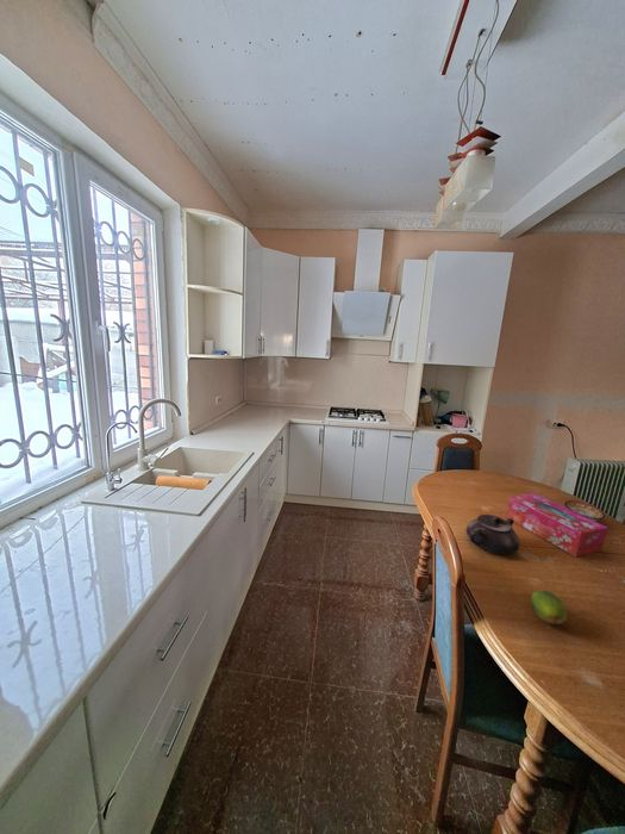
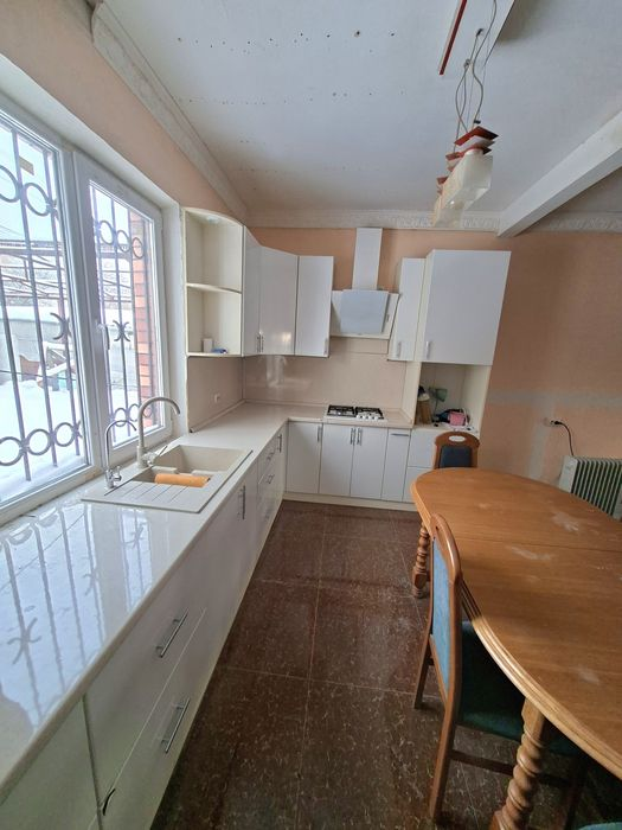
- bowl (582, 514)
- teapot (490, 530)
- tissue box (551, 521)
- fruit (548, 605)
